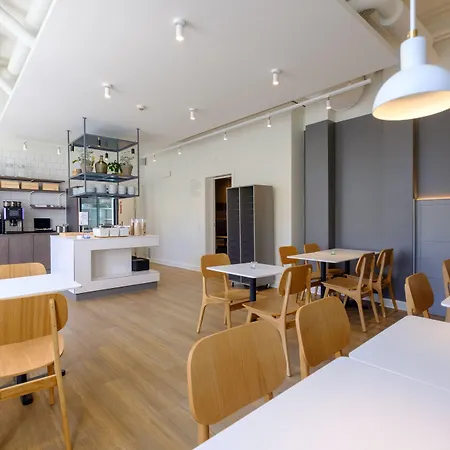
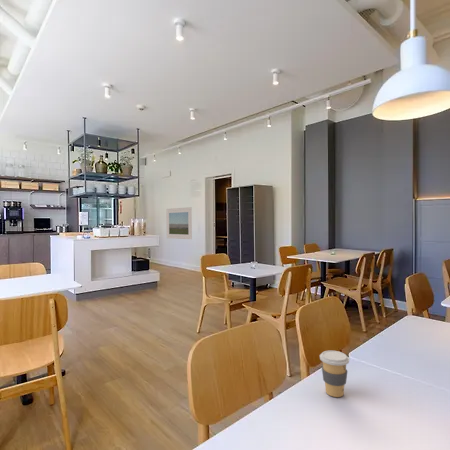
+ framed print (178, 223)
+ coffee cup (334, 373)
